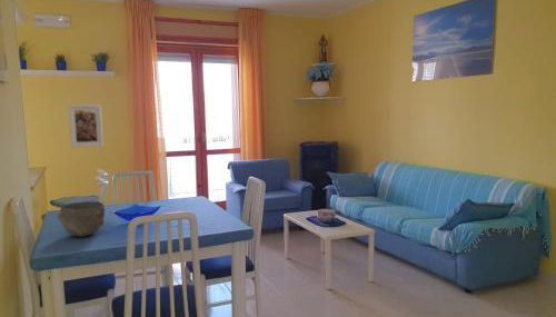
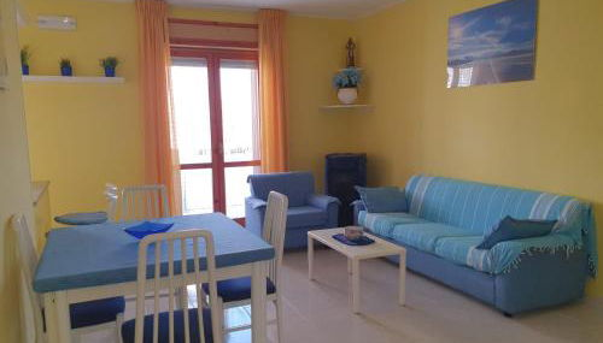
- bowl (82, 219)
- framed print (86, 126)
